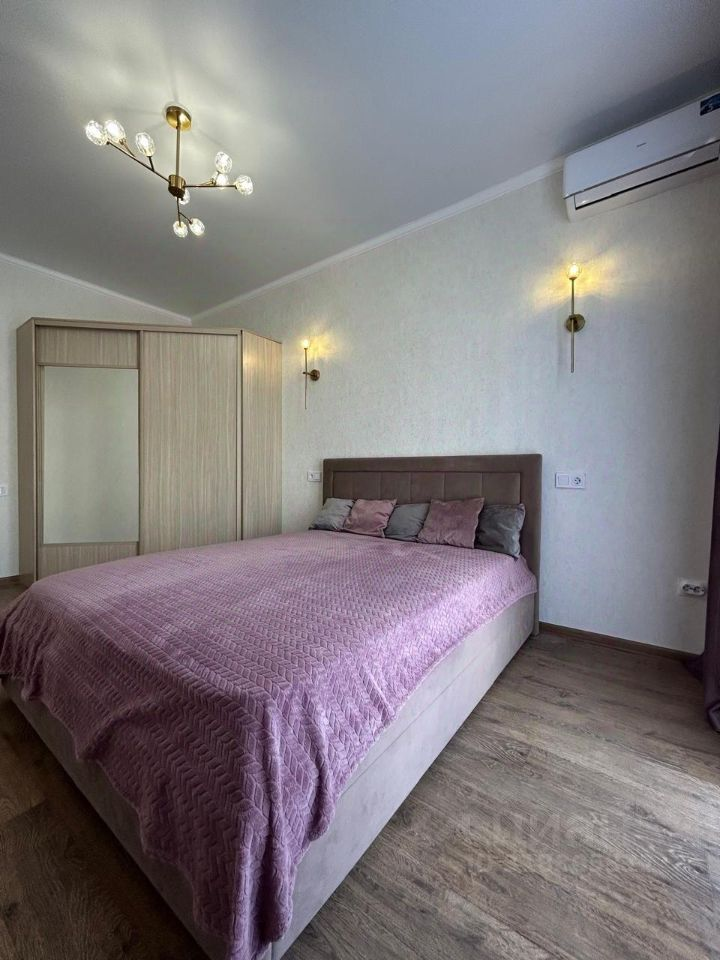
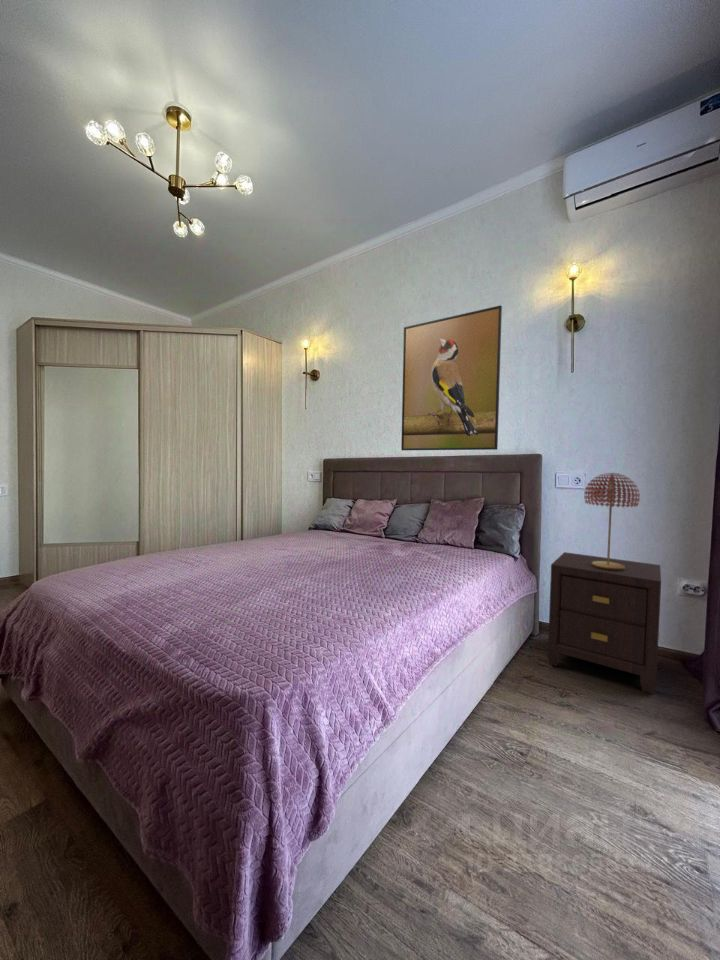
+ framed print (447, 384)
+ nightstand (603, 614)
+ table lamp (610, 519)
